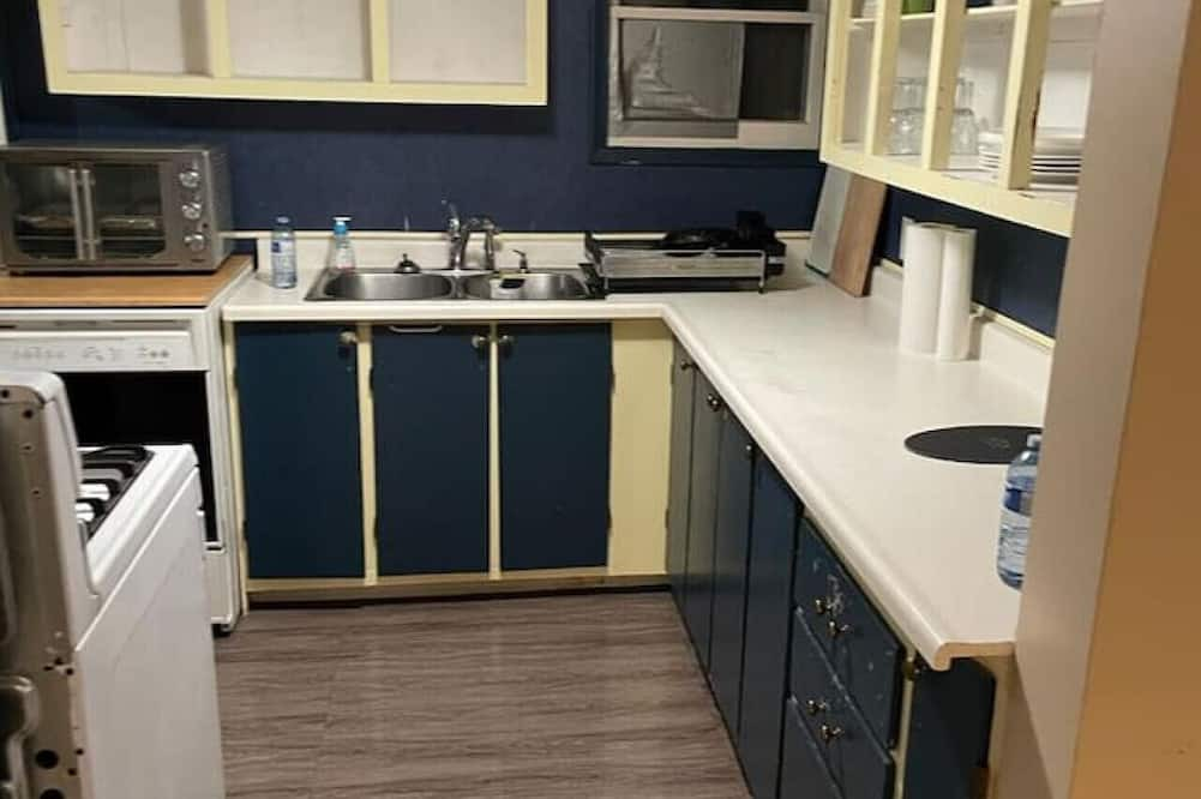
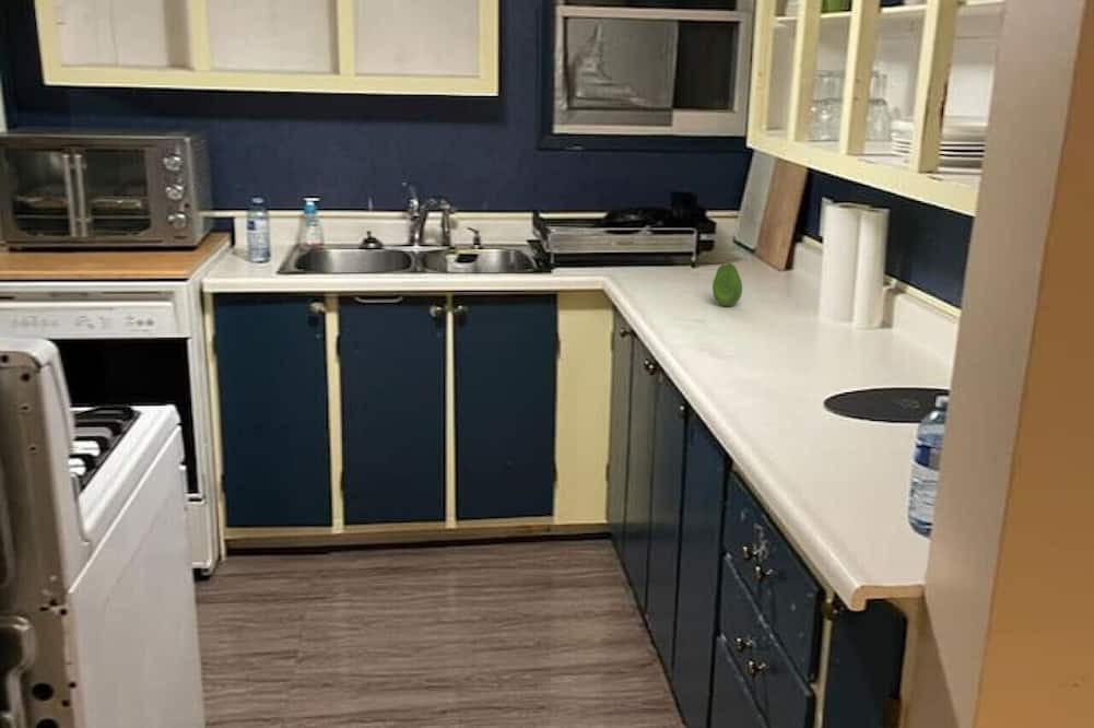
+ fruit (727, 284)
